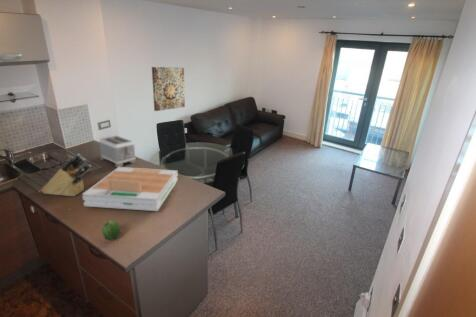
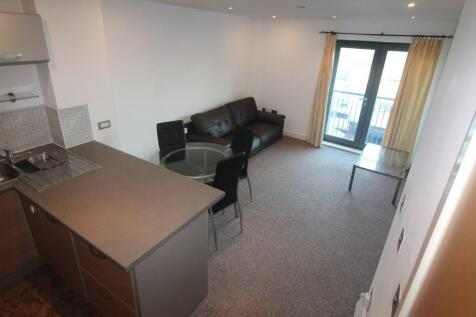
- toaster (118, 150)
- wall art (169, 88)
- knife block (65, 173)
- fruit (111, 229)
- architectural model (135, 182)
